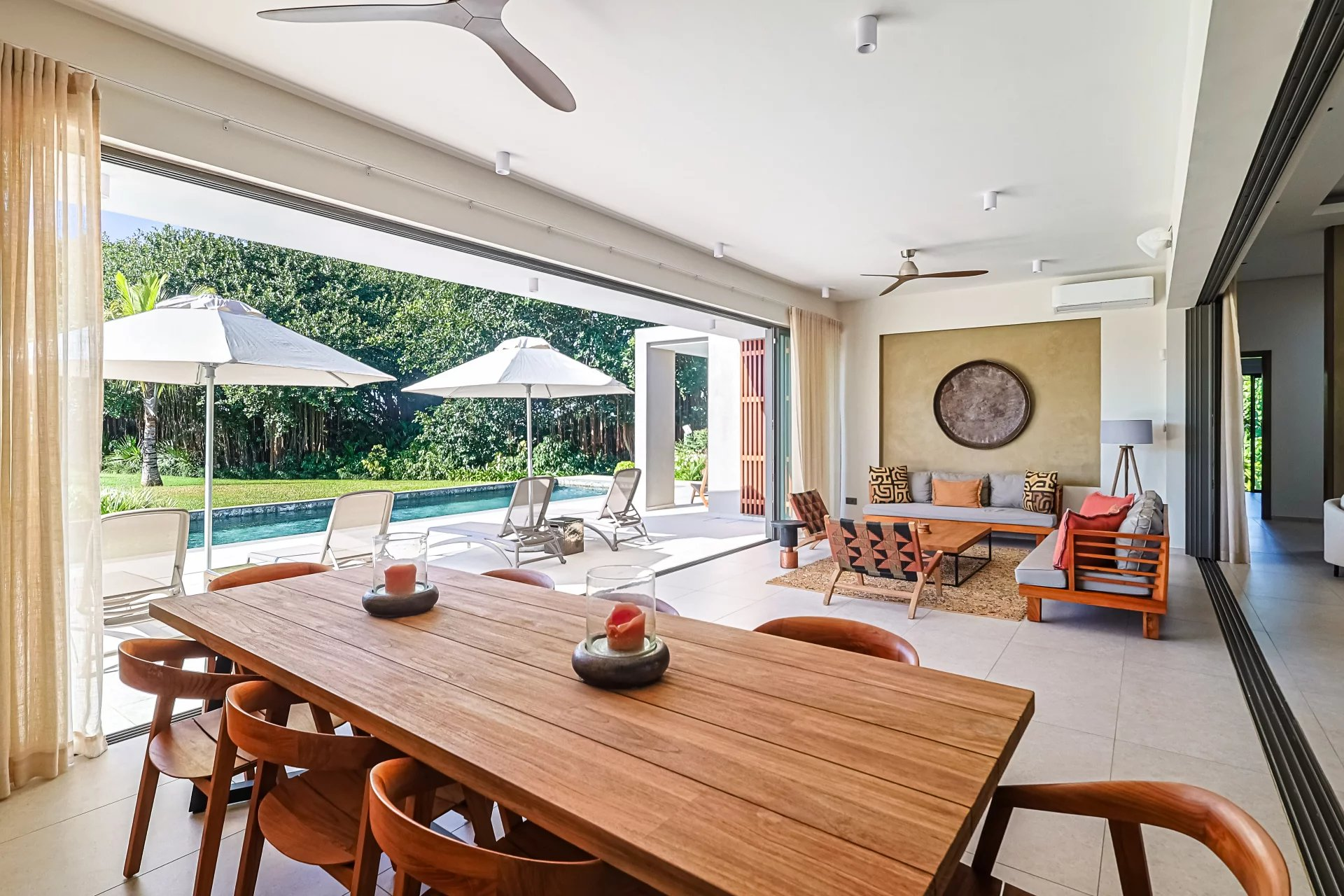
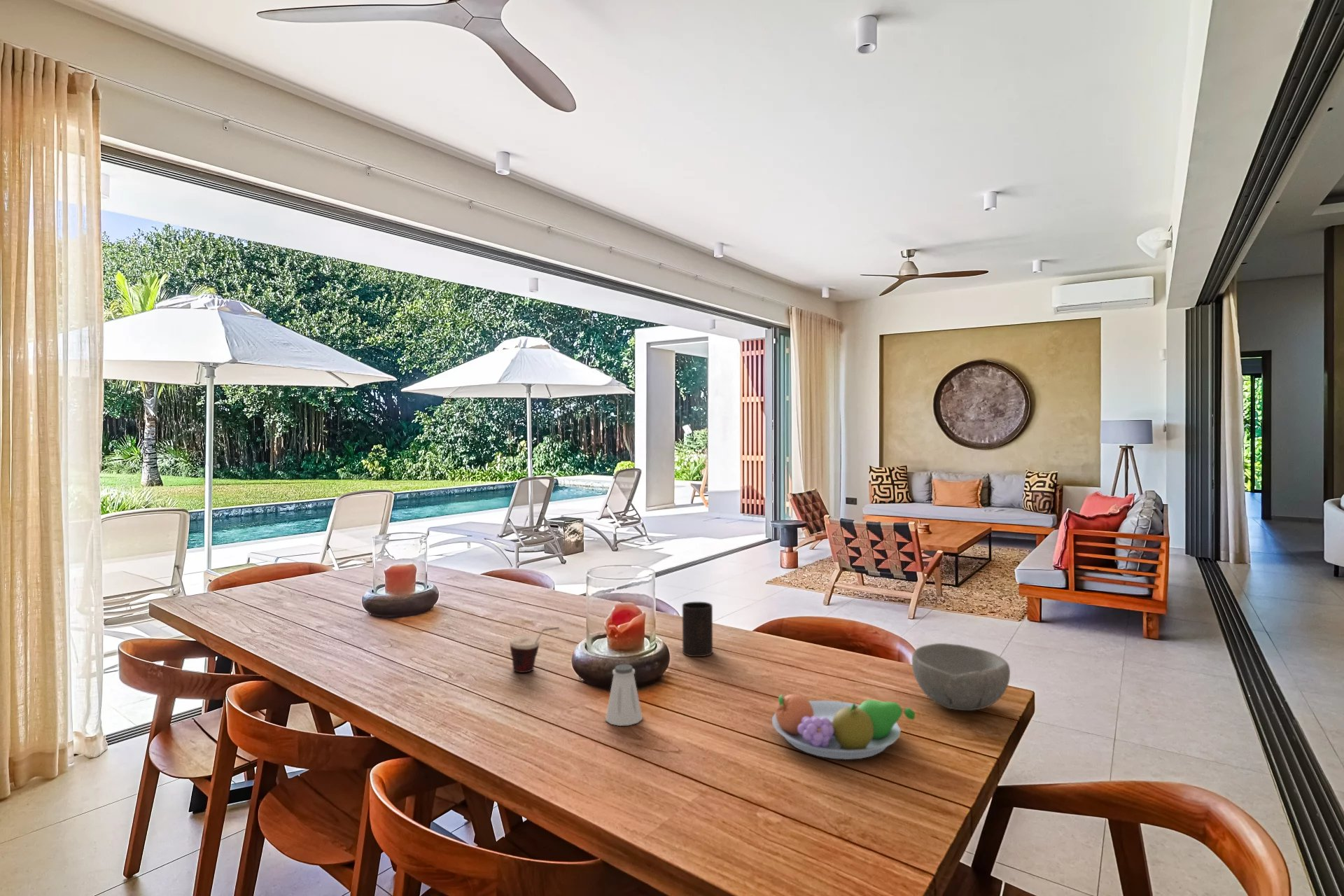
+ cup (536, 648)
+ saltshaker (624, 692)
+ cup (697, 629)
+ fruit bowl (839, 713)
+ bowl (960, 680)
